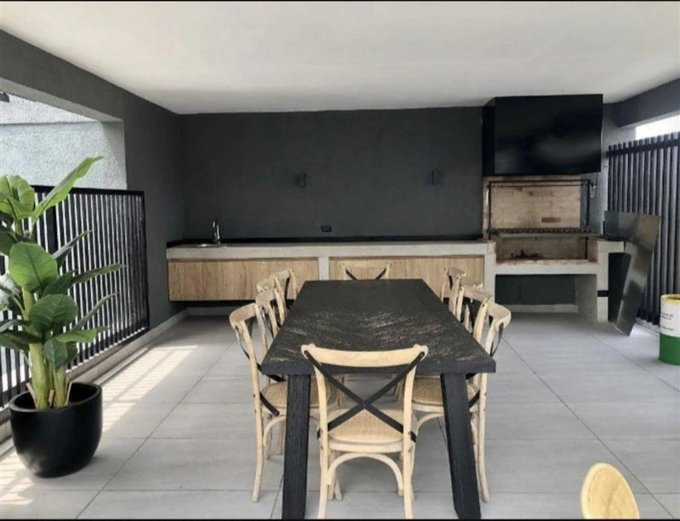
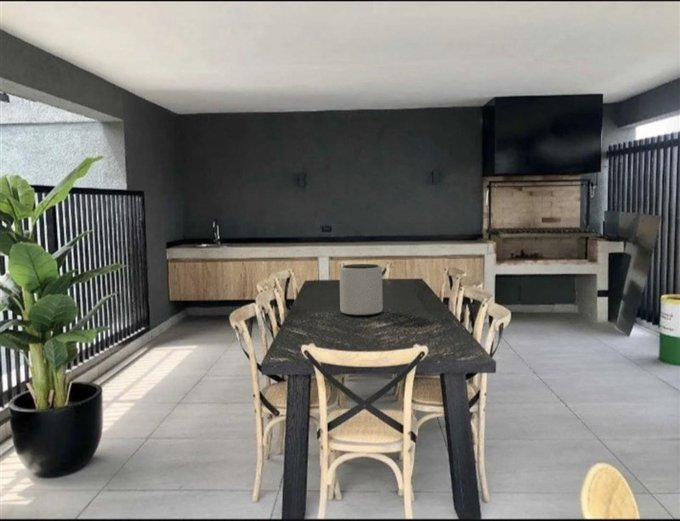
+ plant pot (361, 289)
